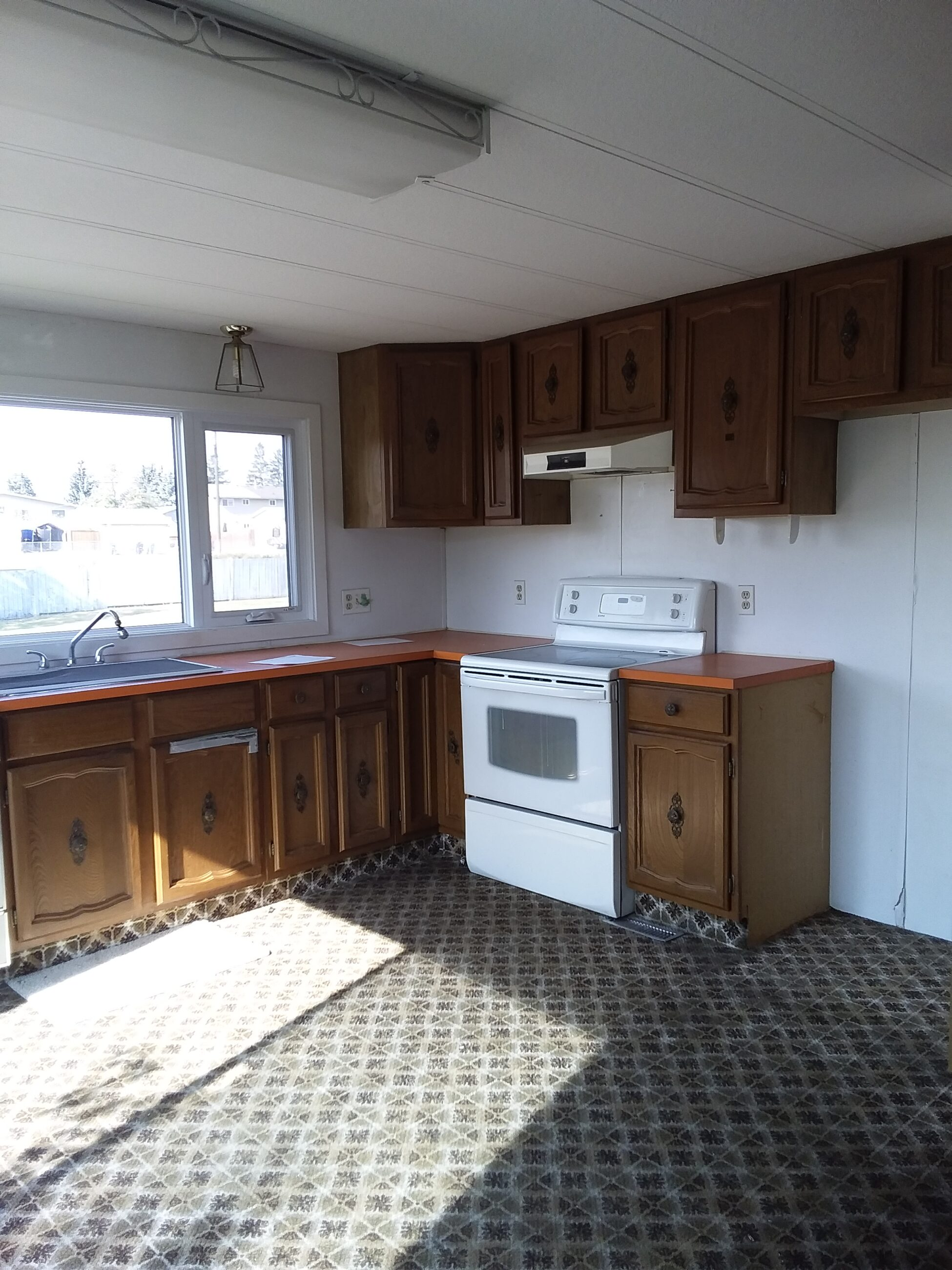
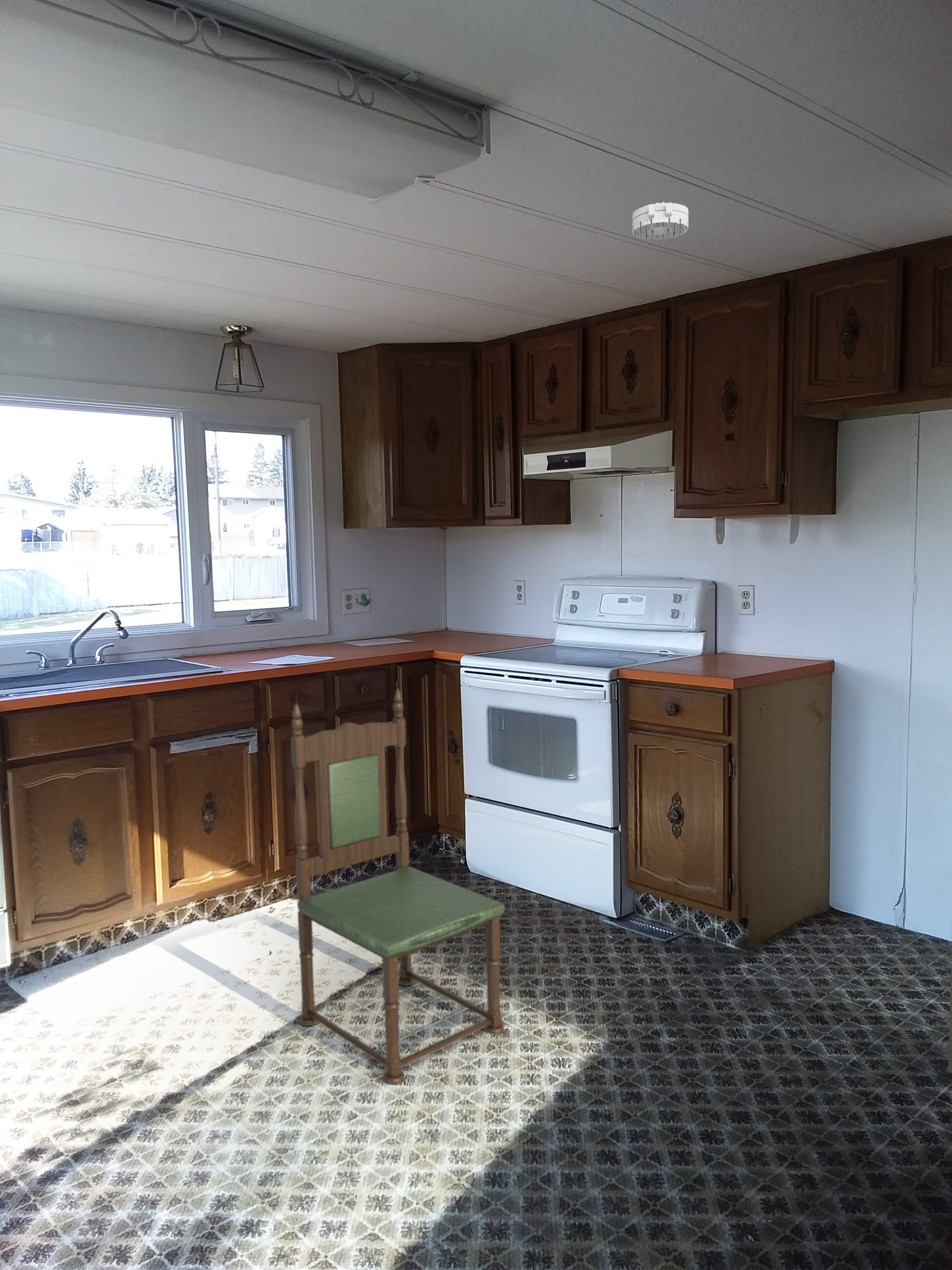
+ smoke detector (660, 220)
+ dining chair (397, 866)
